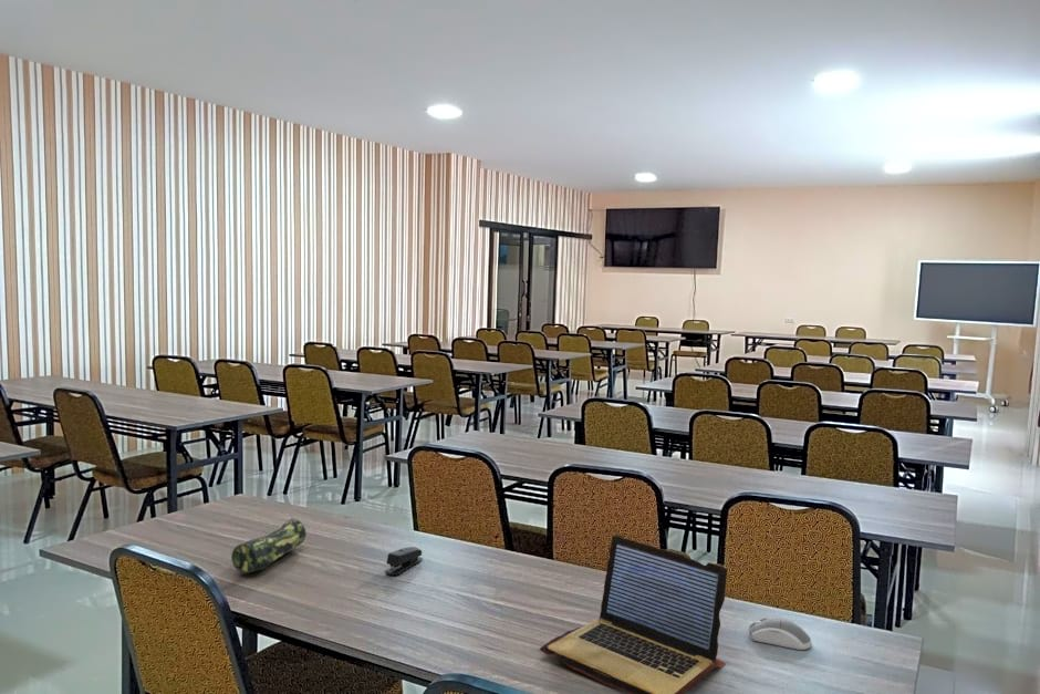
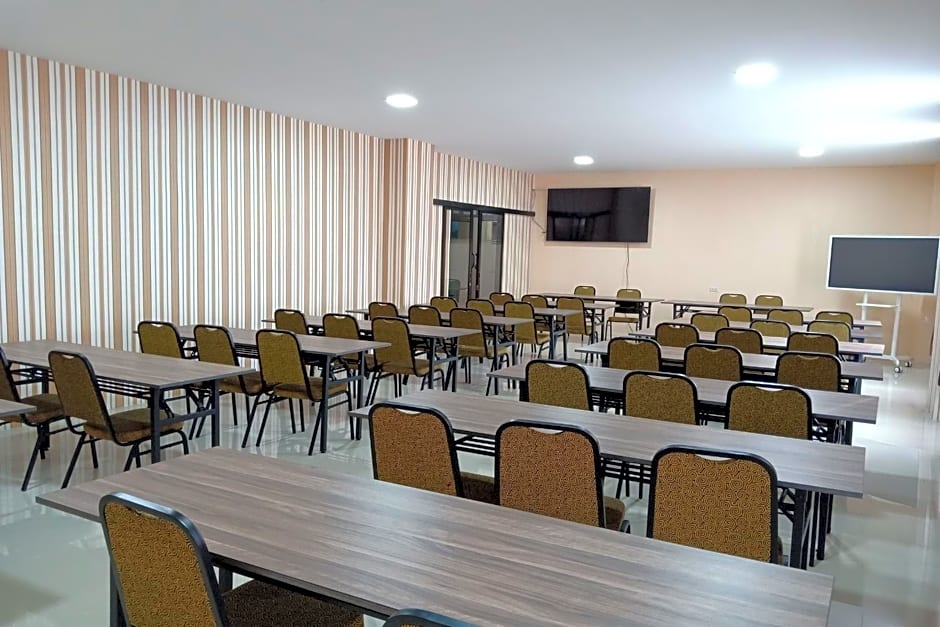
- computer mouse (780, 629)
- stapler (404, 556)
- pencil case (271, 545)
- laptop (634, 611)
